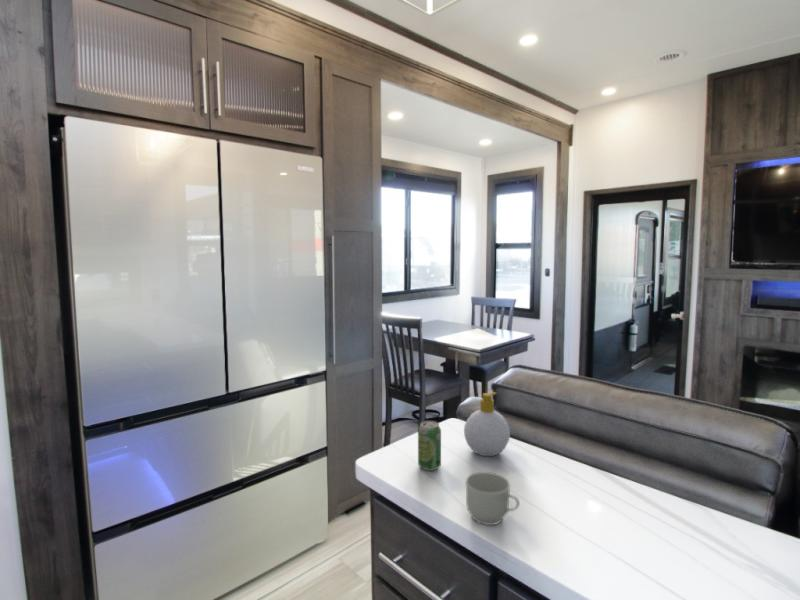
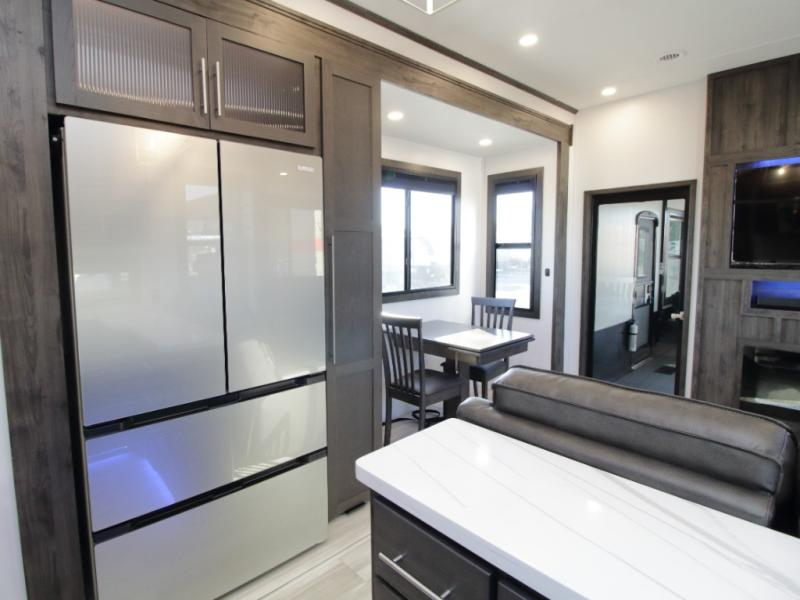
- mug (492, 501)
- soap bottle (486, 423)
- beverage can (429, 444)
